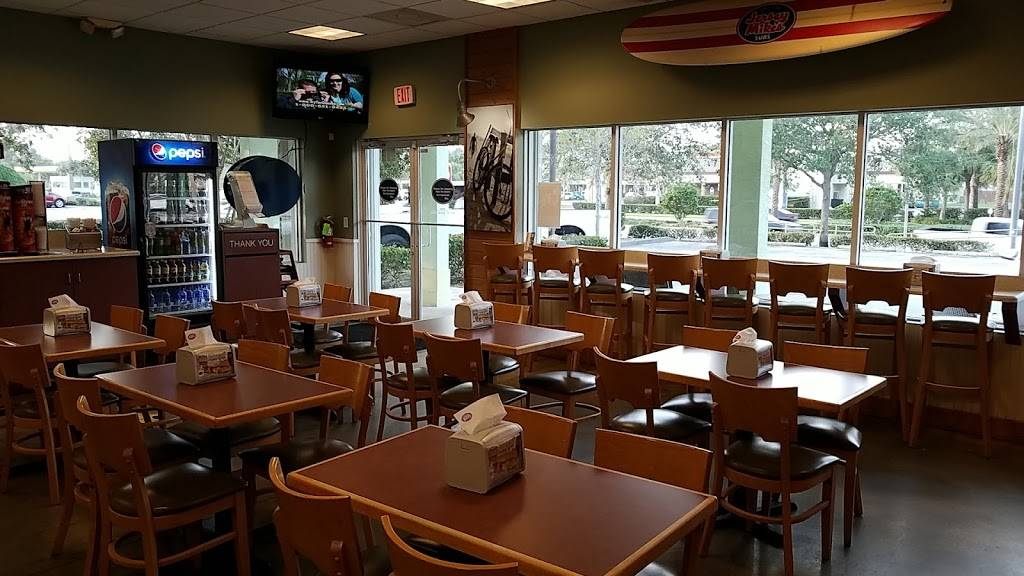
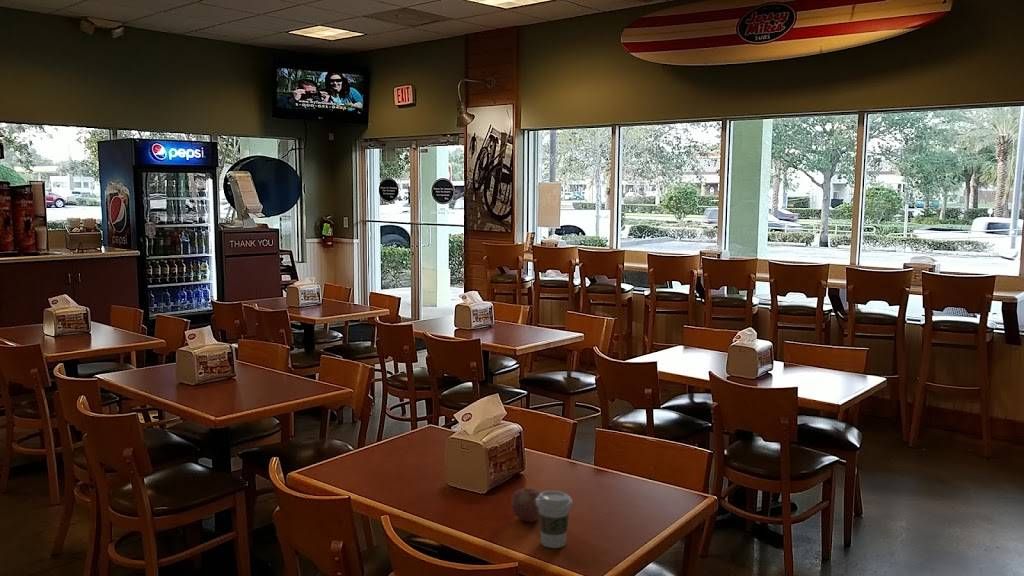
+ coffee cup (553, 519)
+ apple (528, 504)
